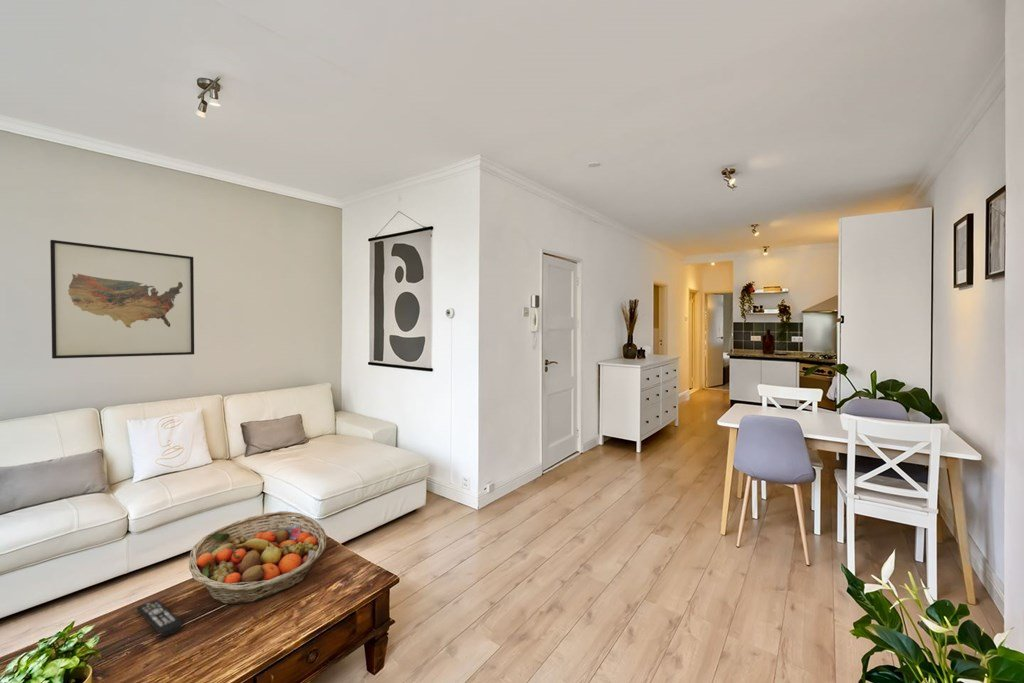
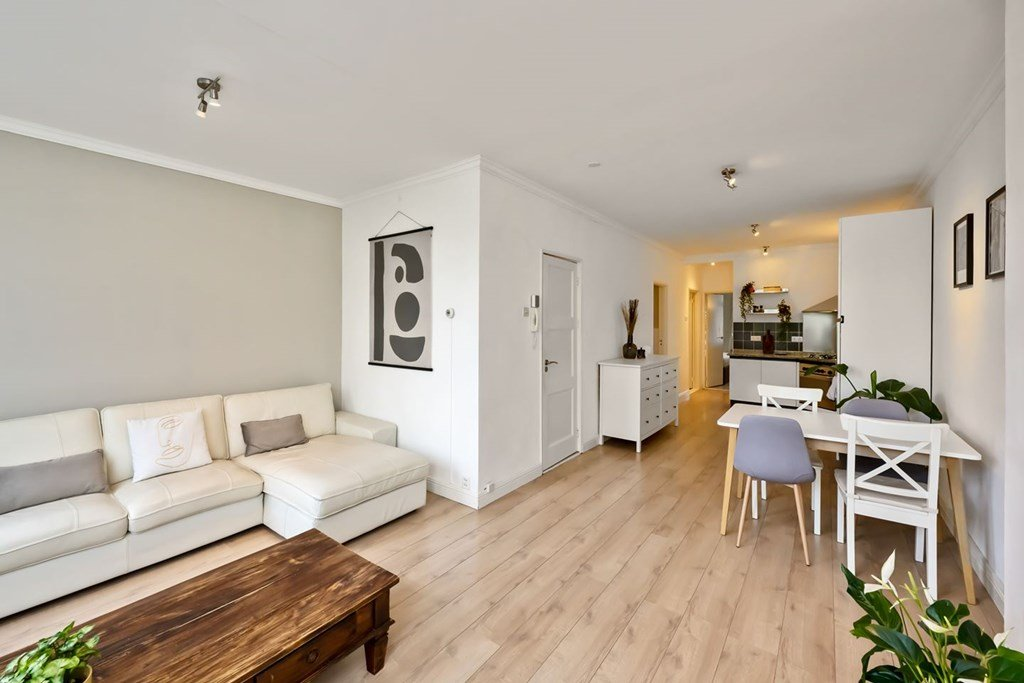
- fruit basket (262, 555)
- remote control (159, 617)
- wall art (129, 302)
